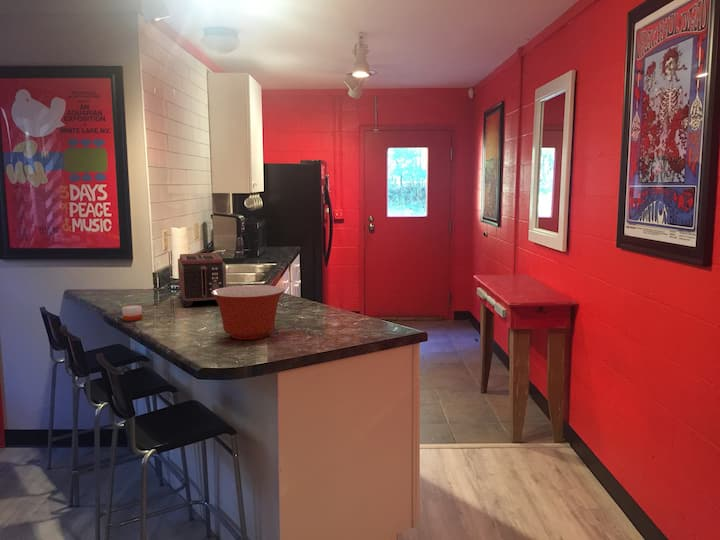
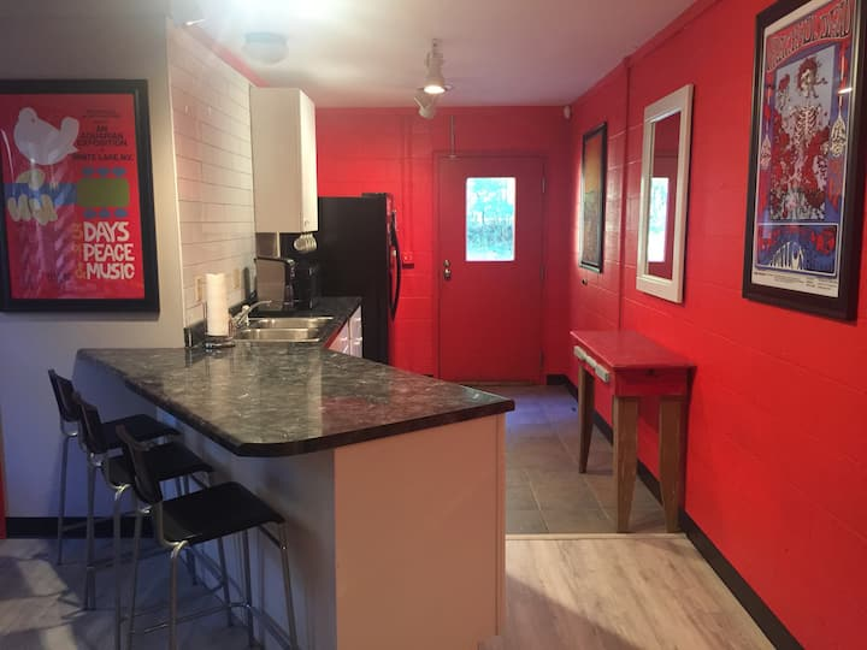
- mixing bowl (248, 313)
- candle (131, 306)
- toaster (201, 279)
